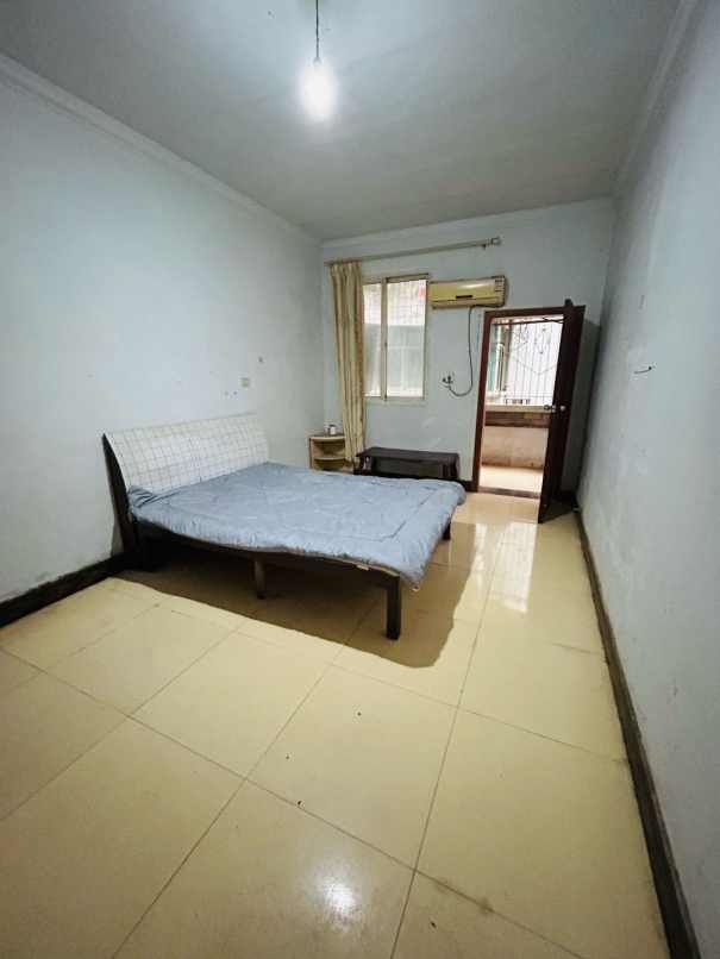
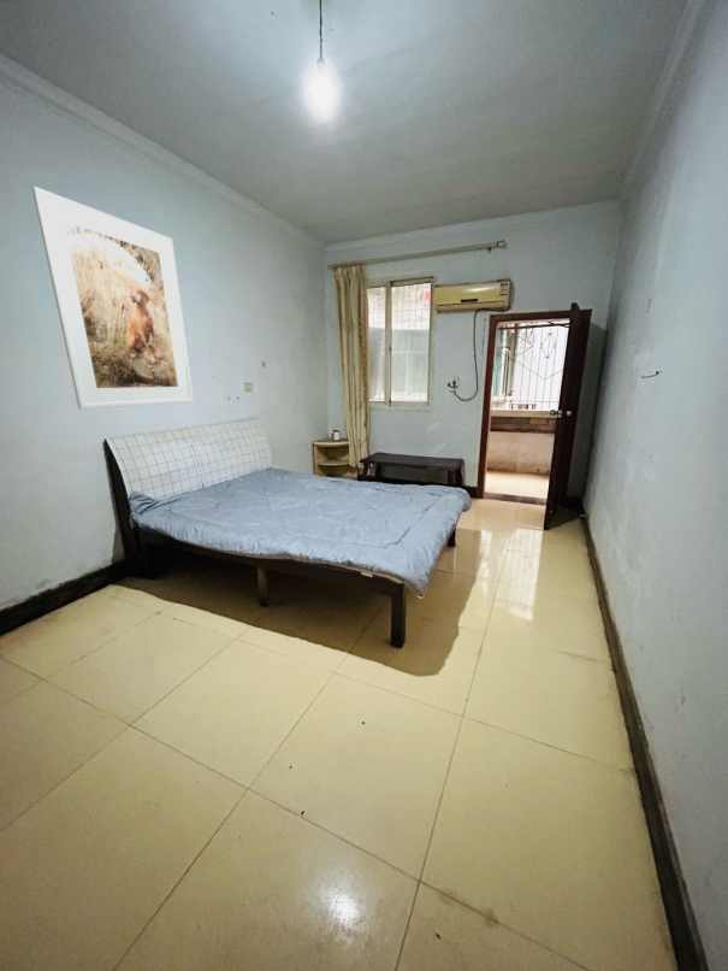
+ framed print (129, 316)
